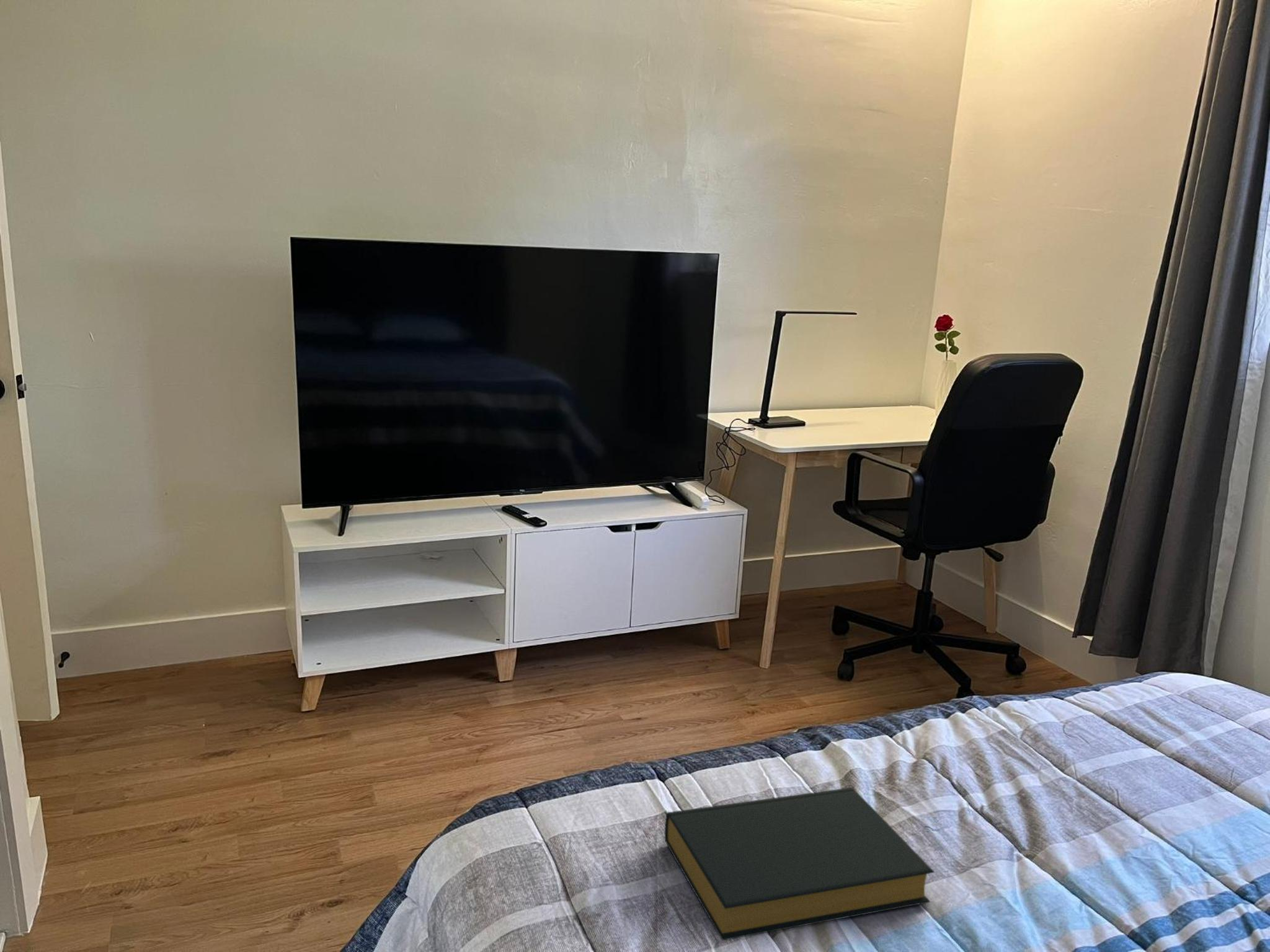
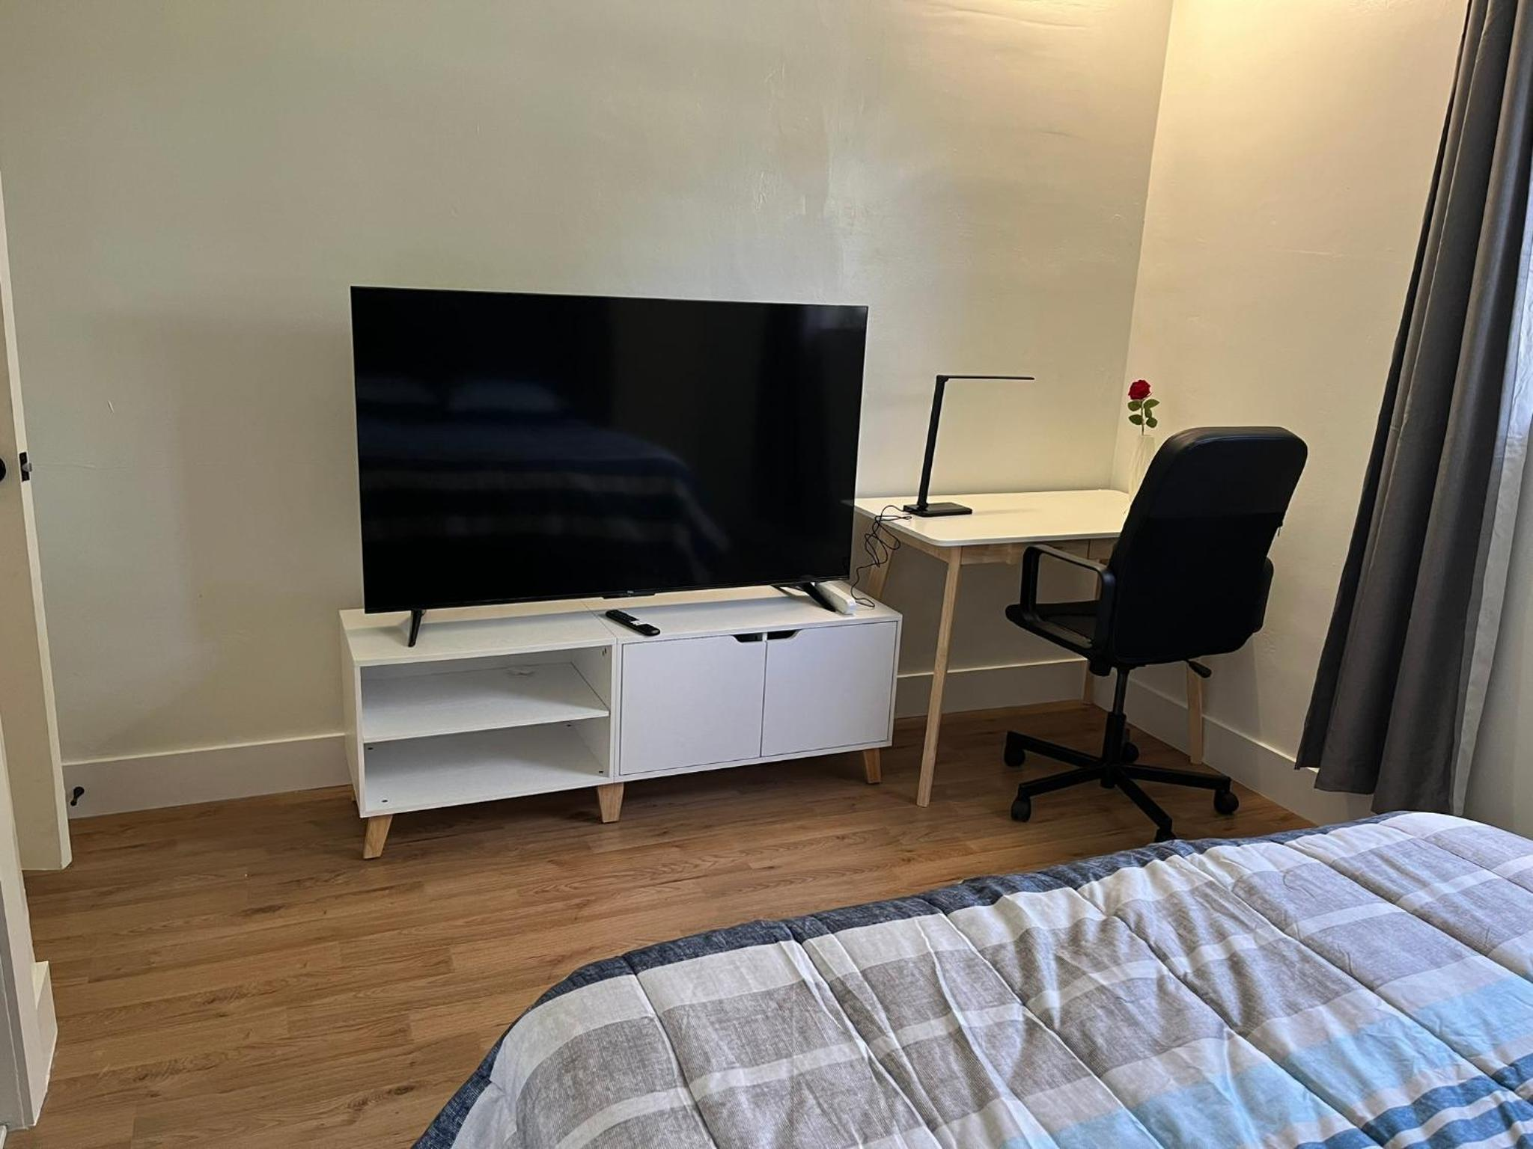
- hardback book (793, 855)
